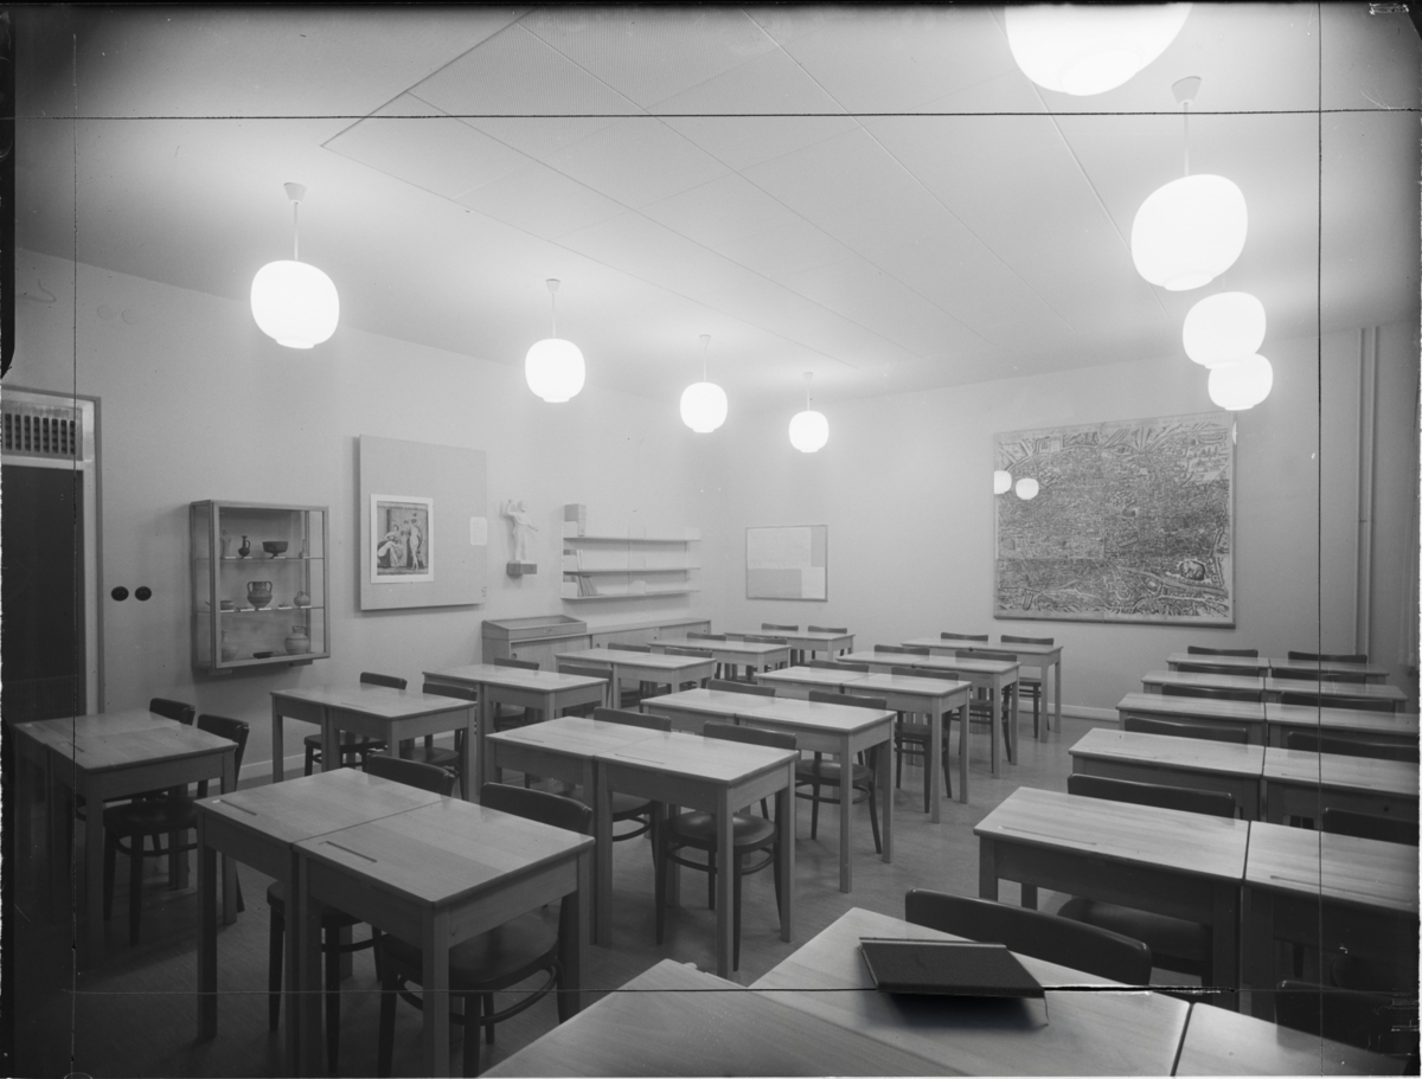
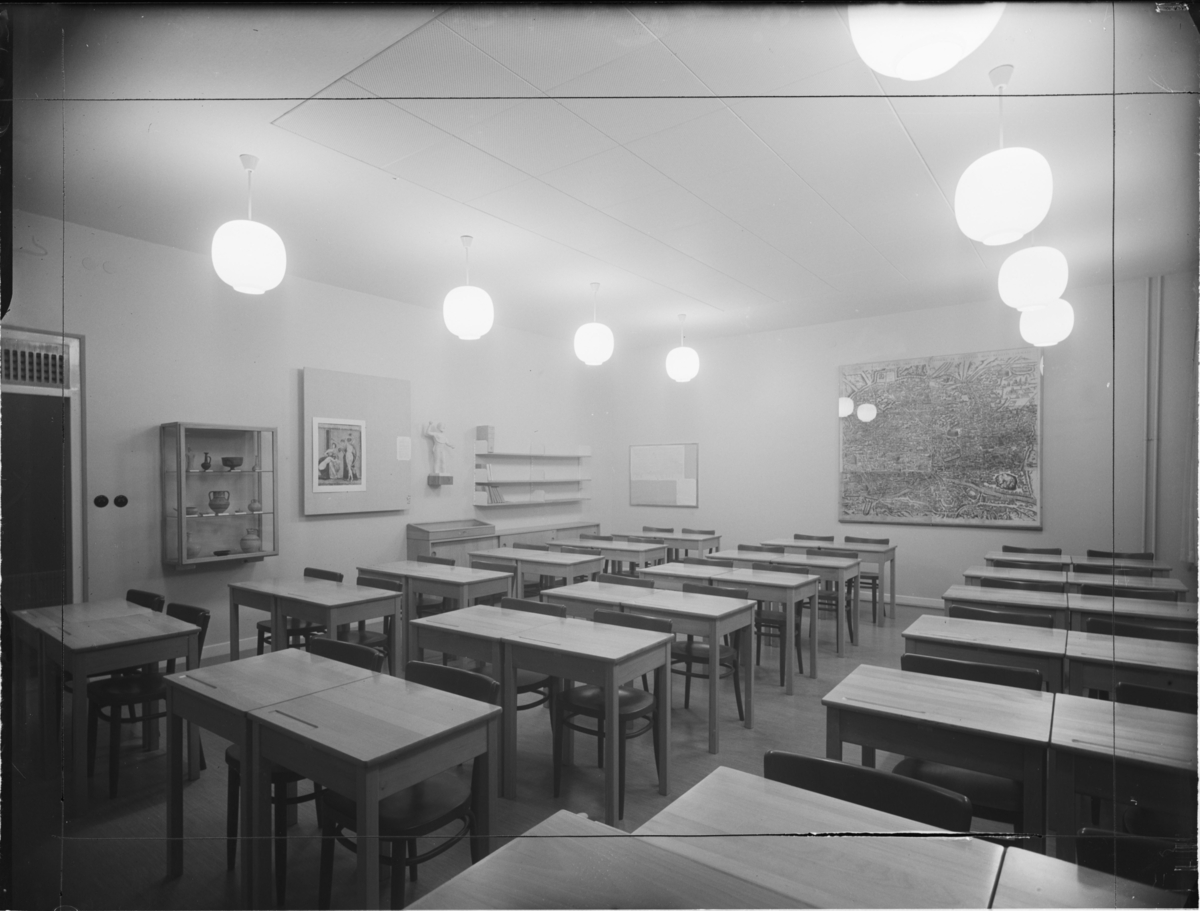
- notepad (943, 965)
